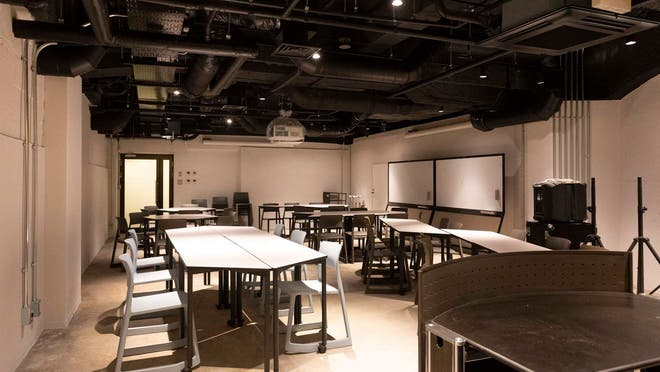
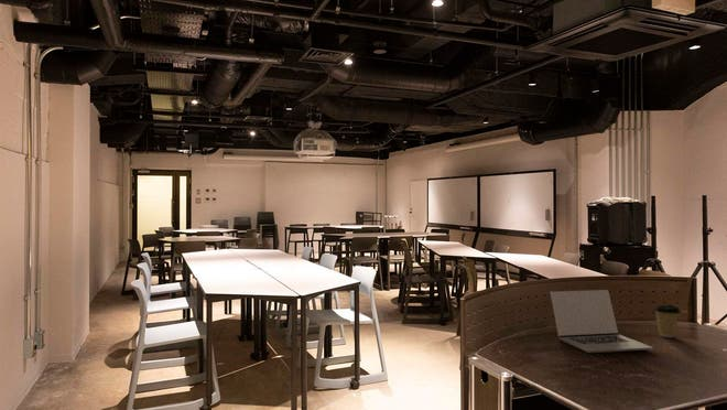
+ laptop (598, 319)
+ coffee cup (666, 321)
